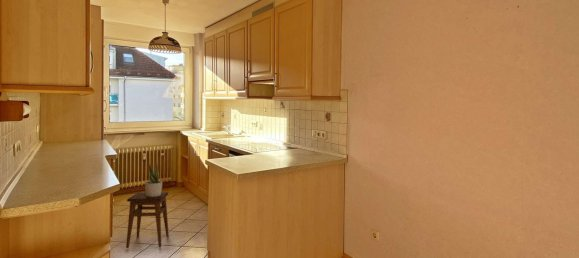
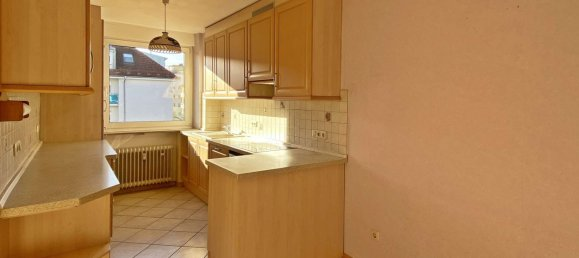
- potted plant (153, 177)
- stool (148, 215)
